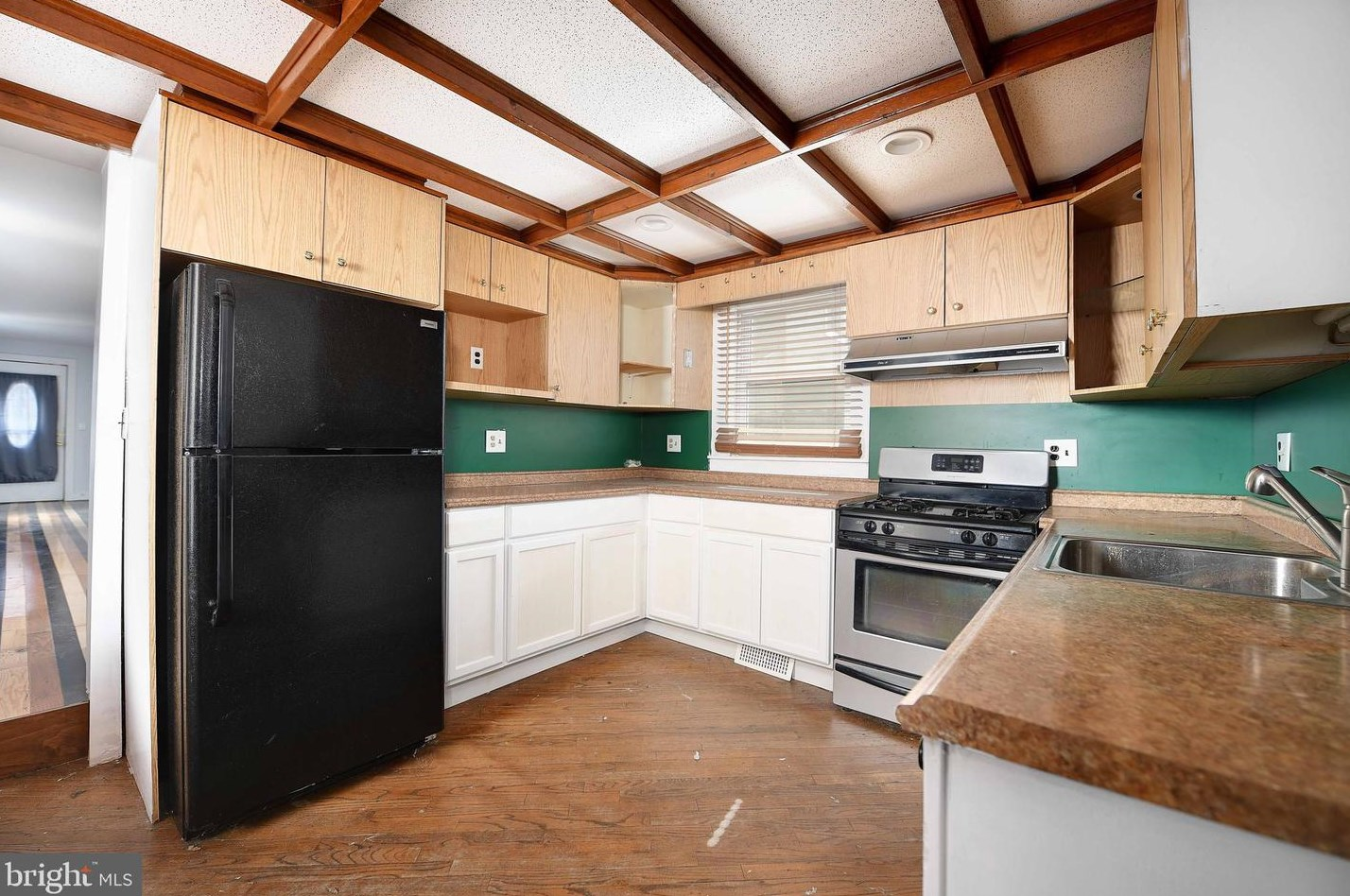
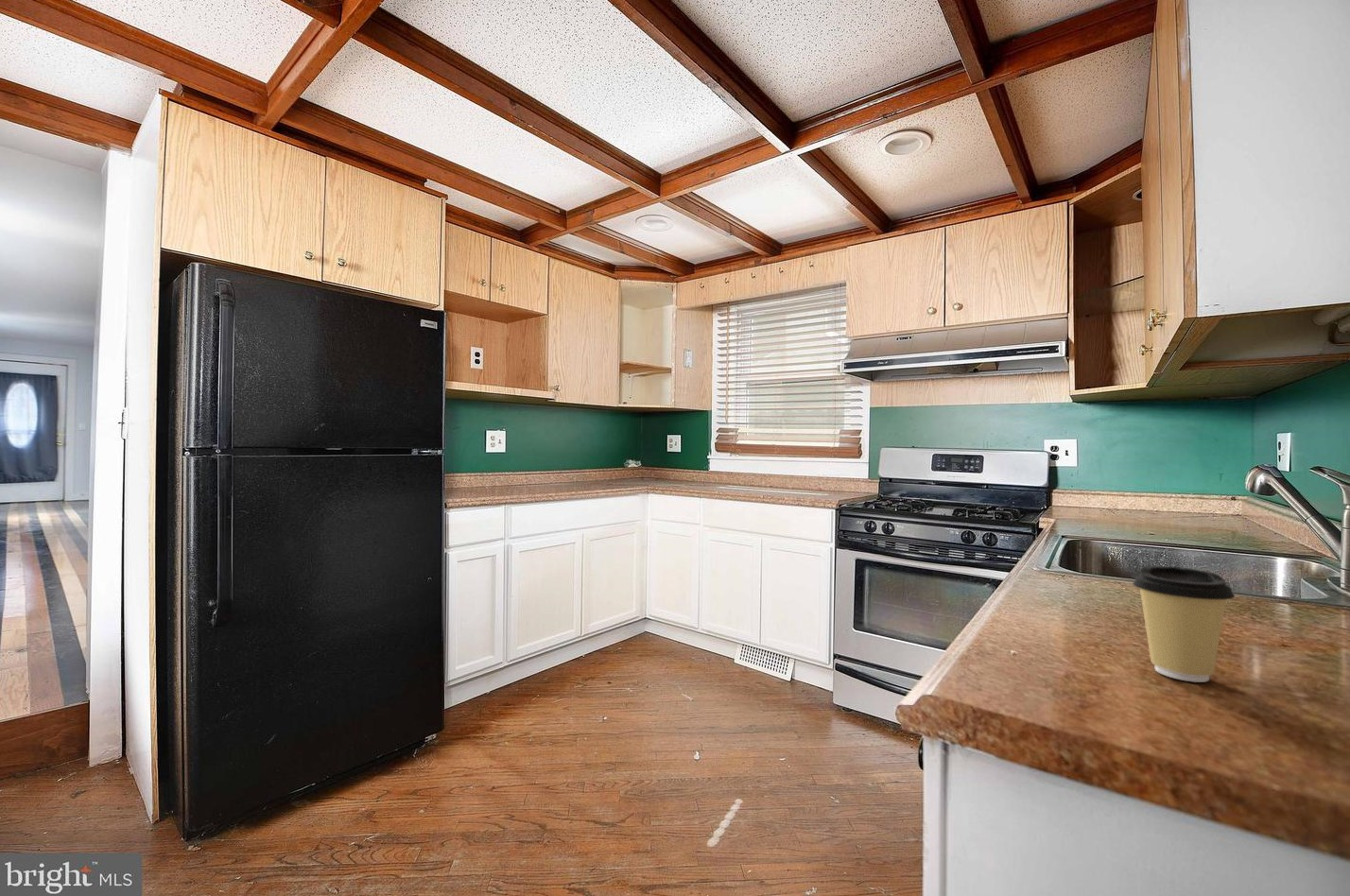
+ coffee cup (1181, 623)
